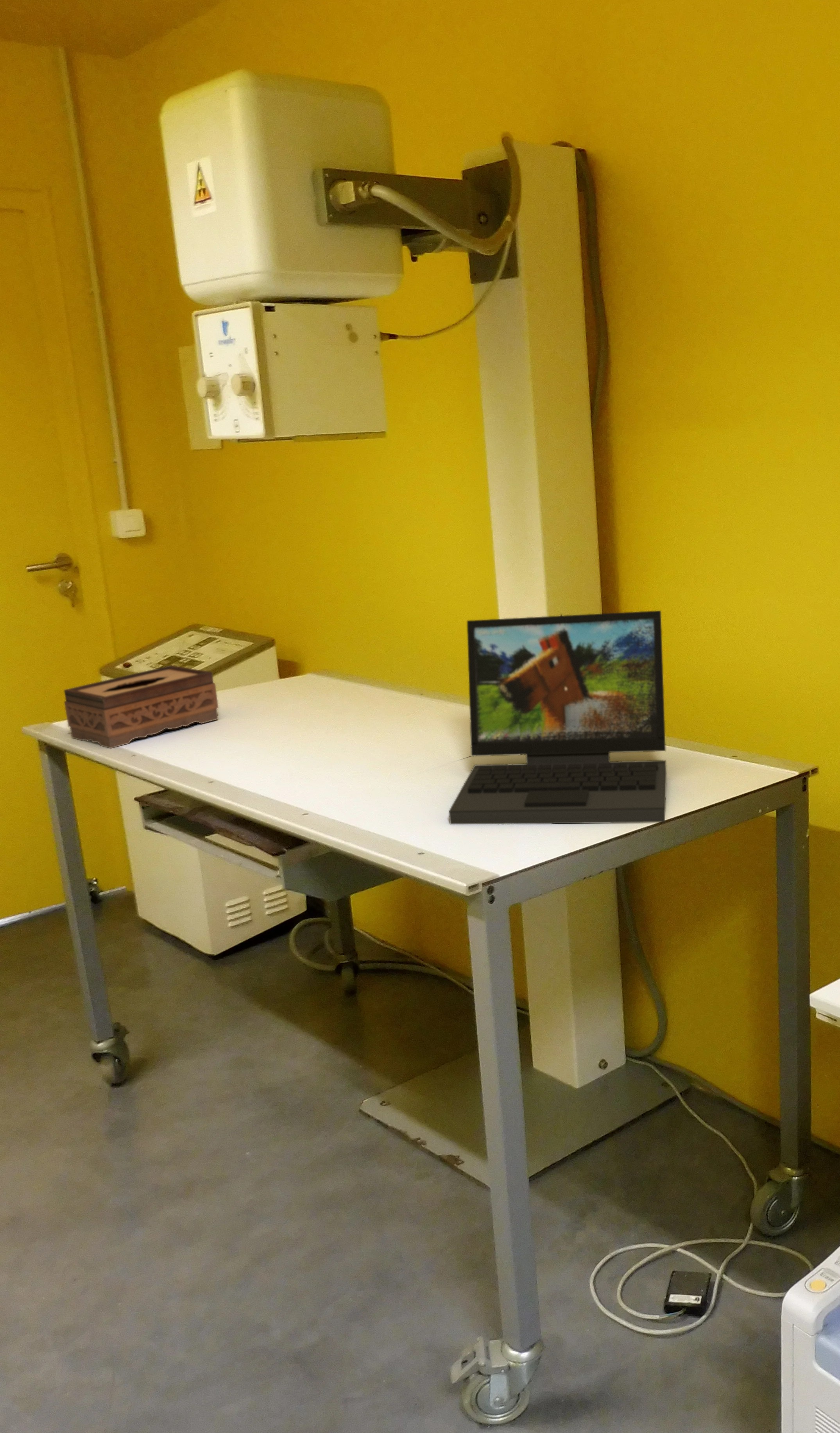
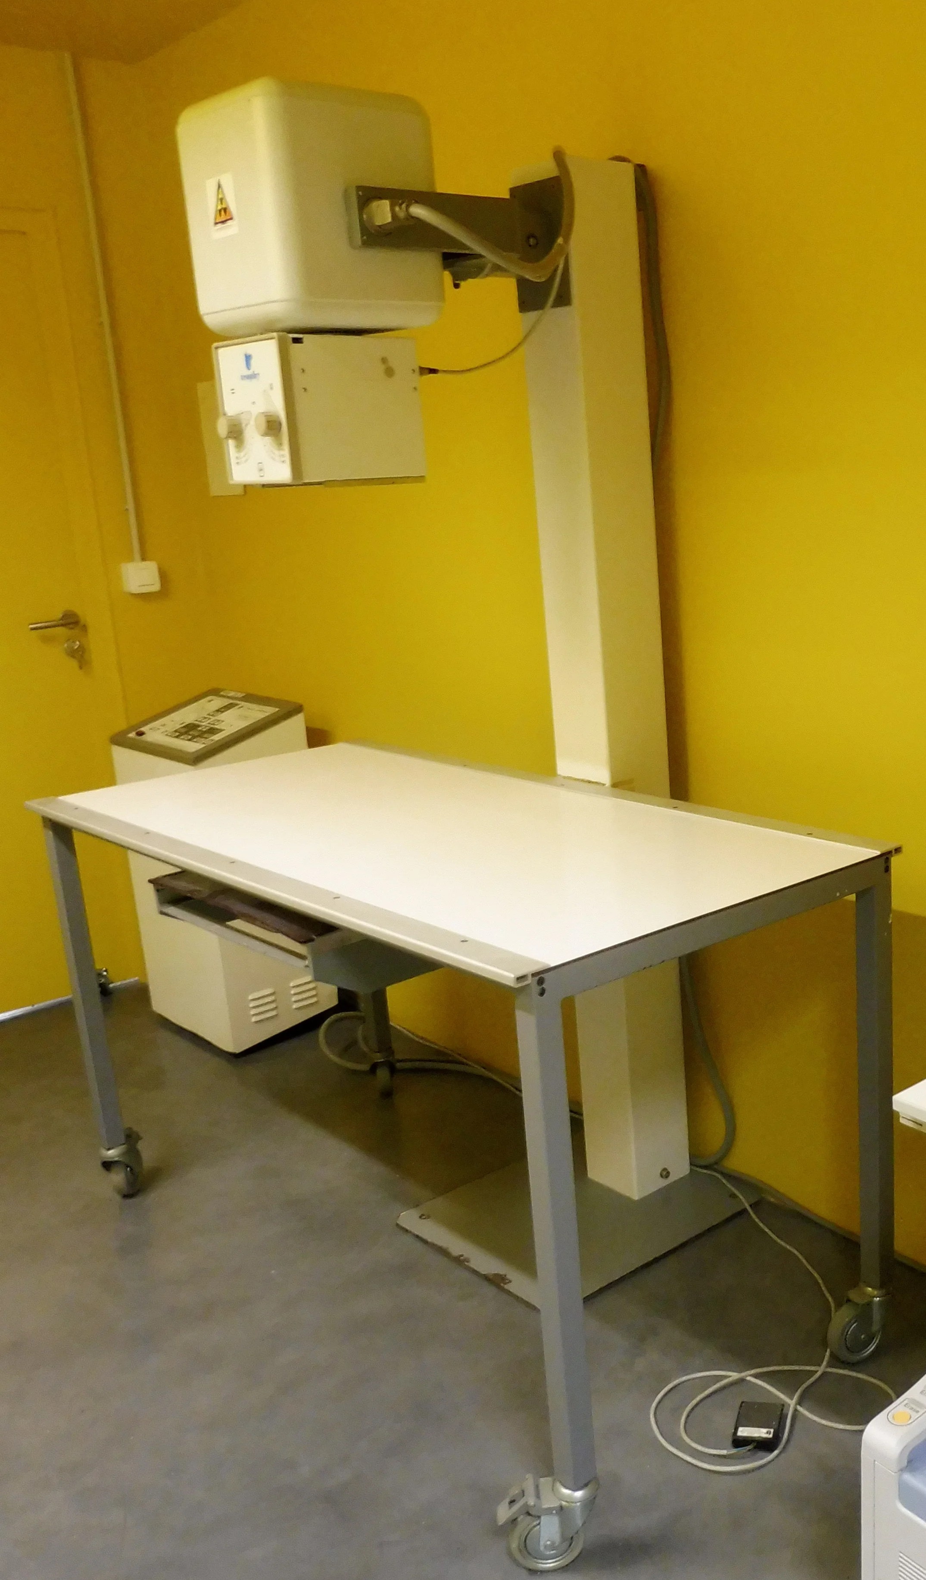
- laptop (559, 711)
- tissue box (142, 704)
